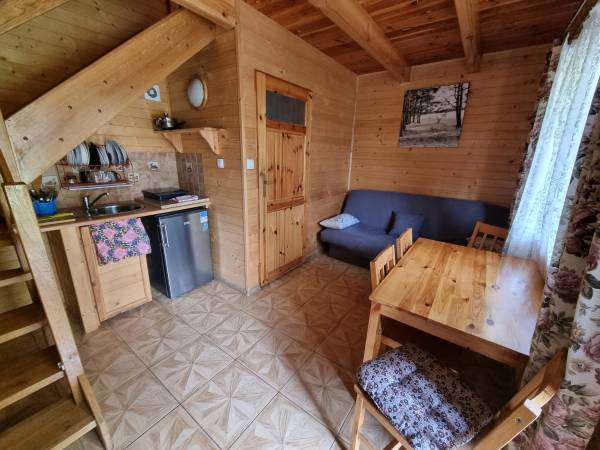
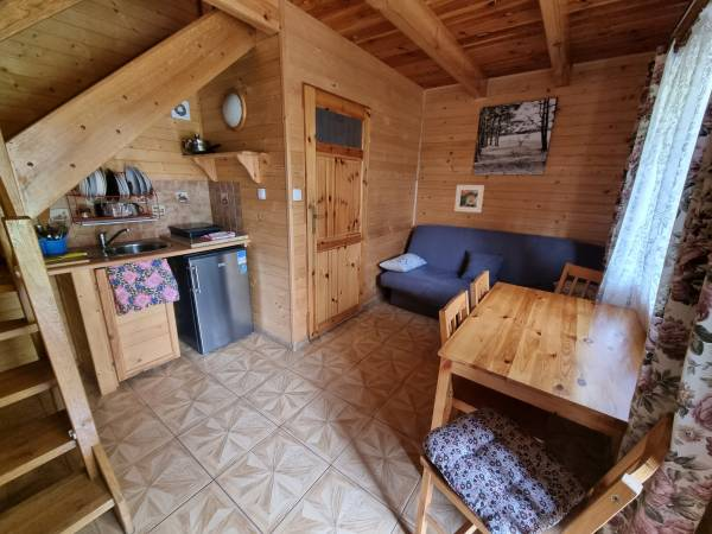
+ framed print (469, 198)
